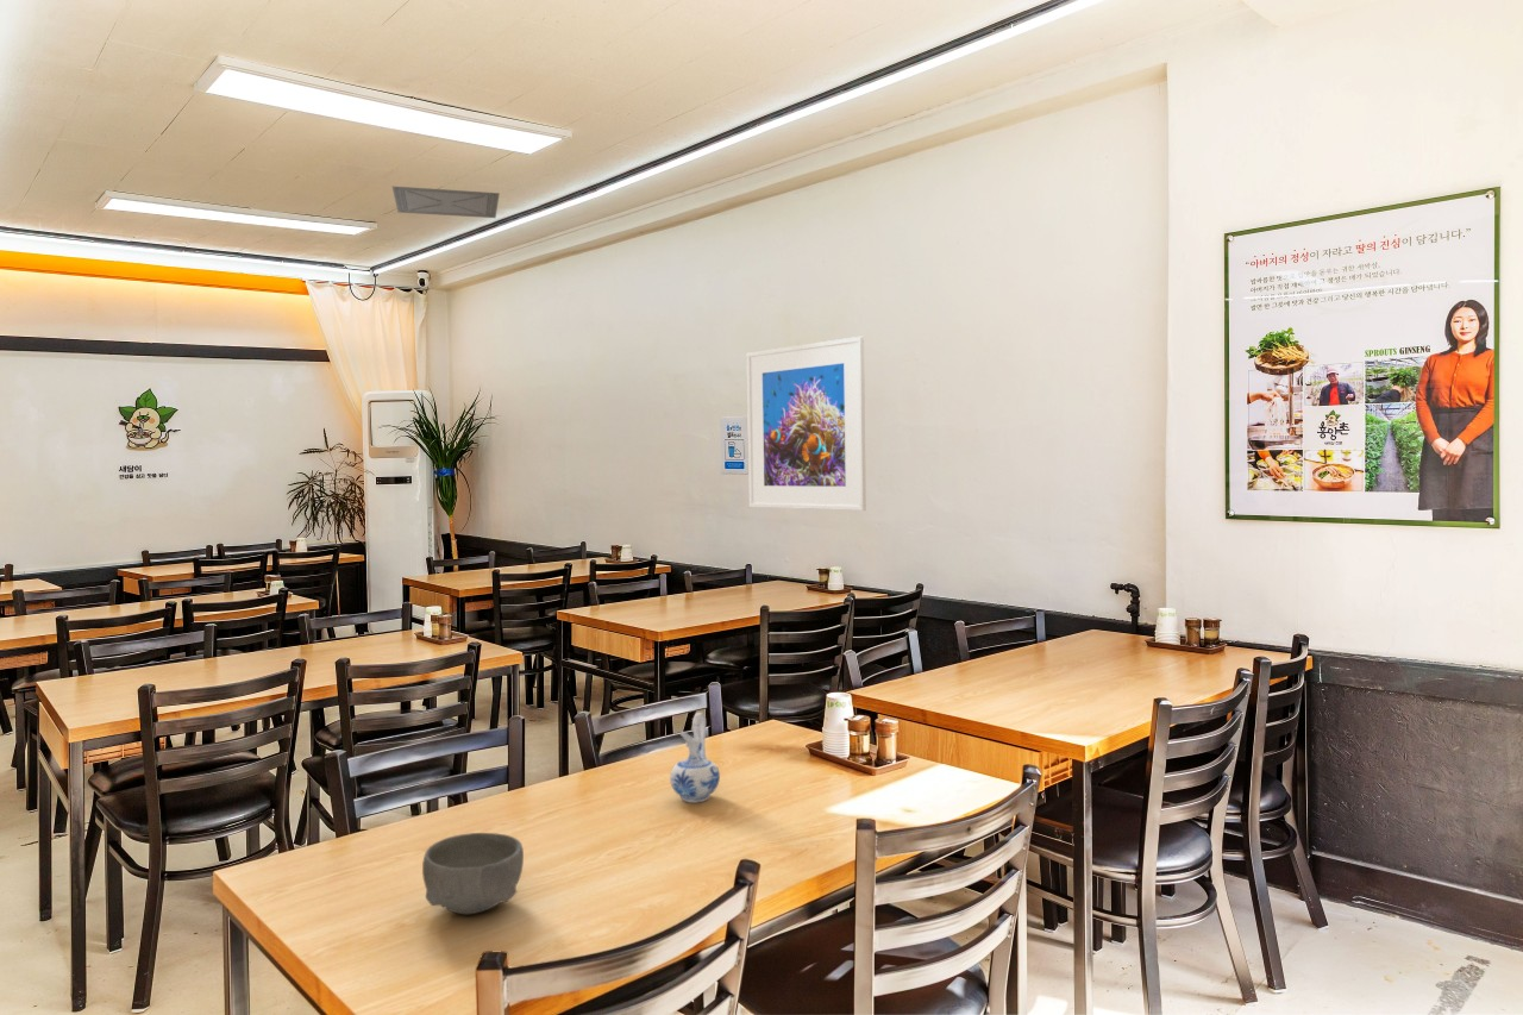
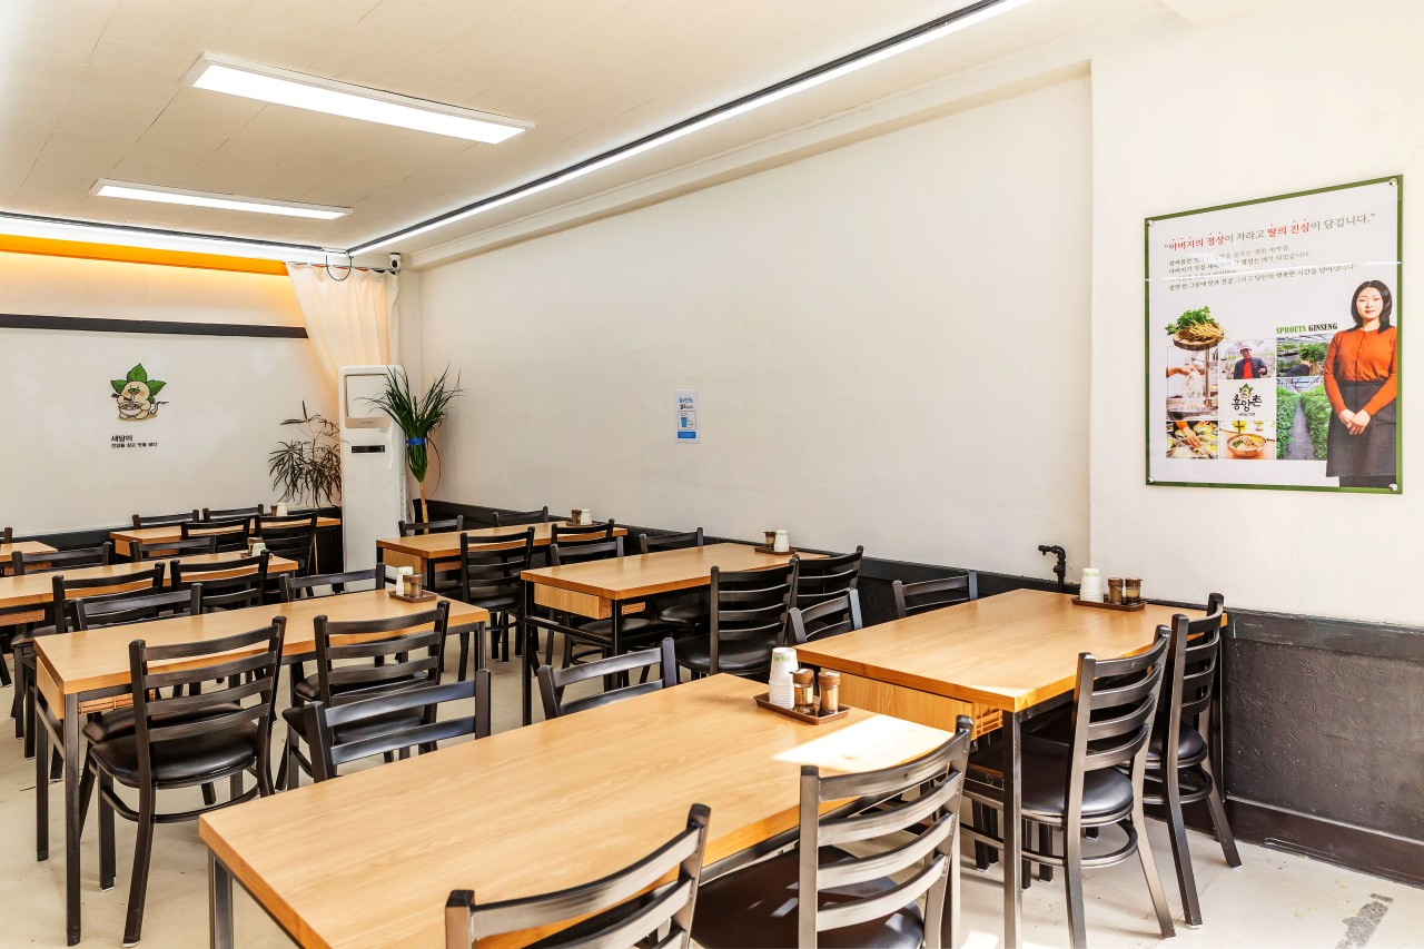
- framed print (802, 427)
- ceramic pitcher (694, 757)
- bowl (471, 876)
- ceiling vent (446, 202)
